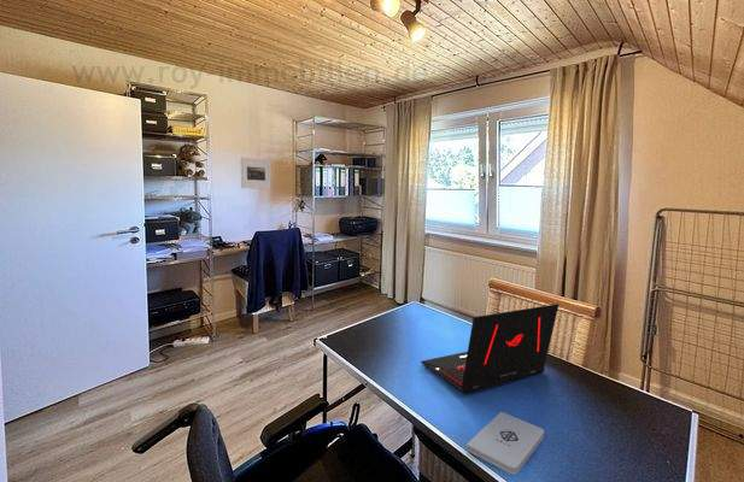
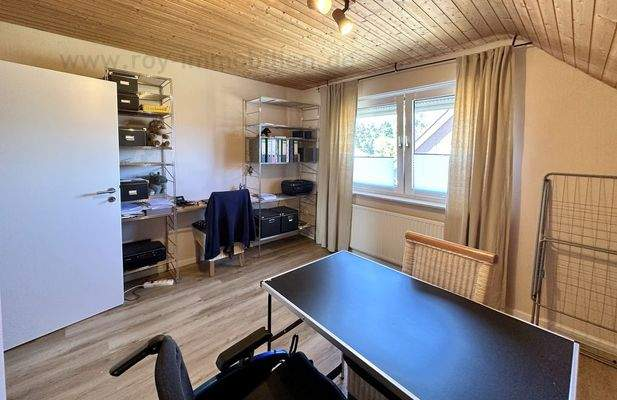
- laptop (487, 335)
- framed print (256, 174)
- notepad (506, 440)
